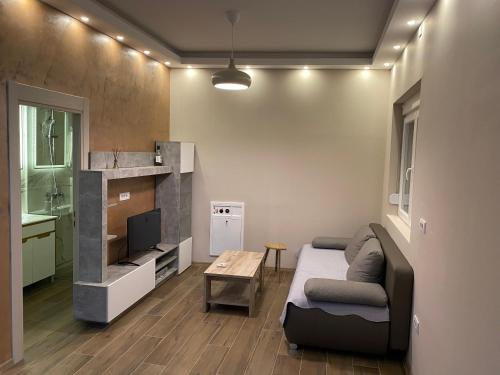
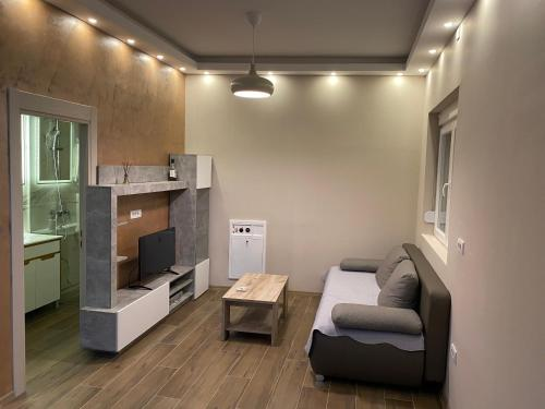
- stool (275, 260)
